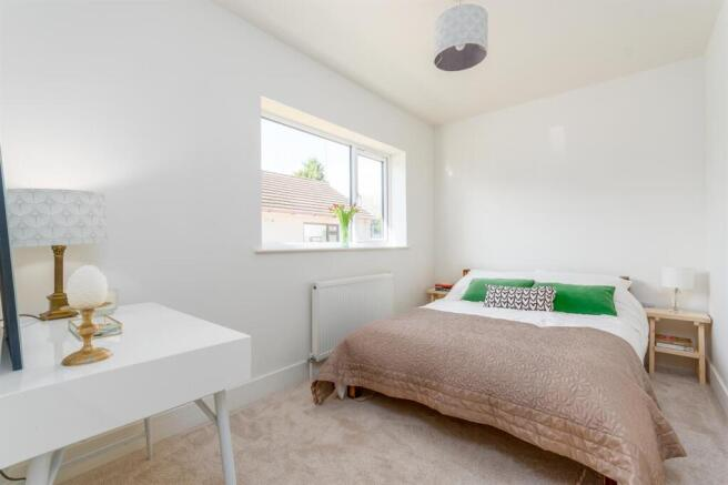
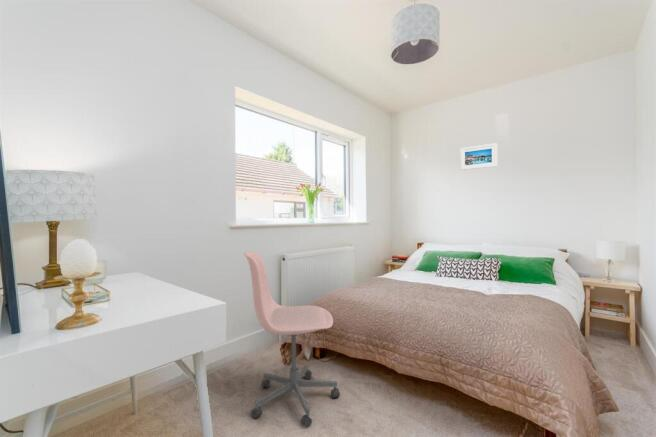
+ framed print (478, 157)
+ office chair (292, 326)
